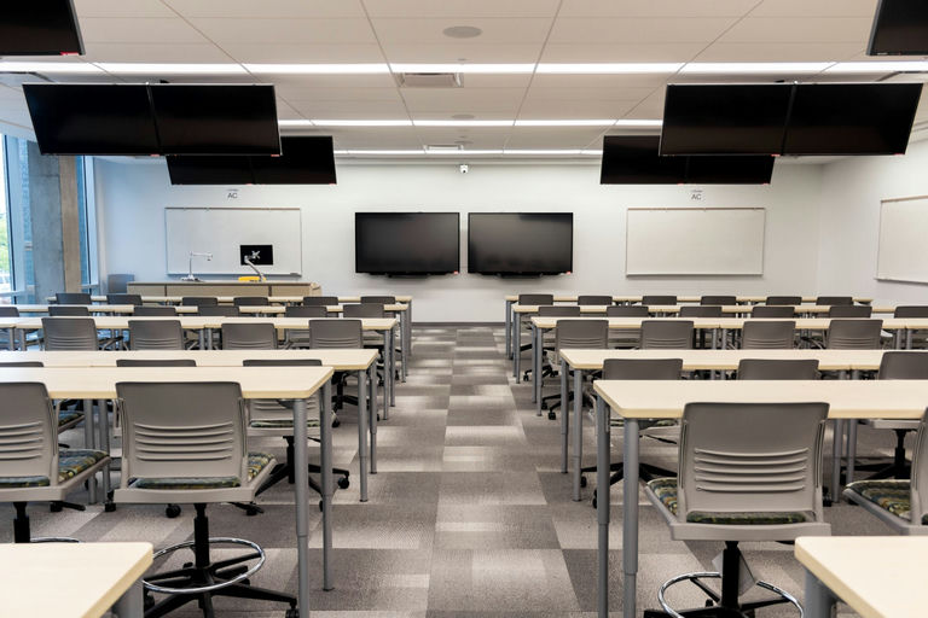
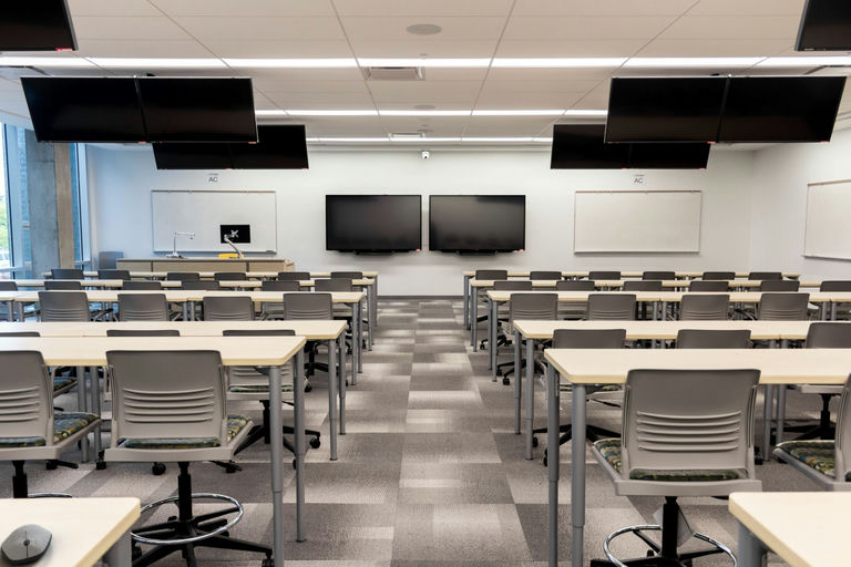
+ computer mouse (27, 539)
